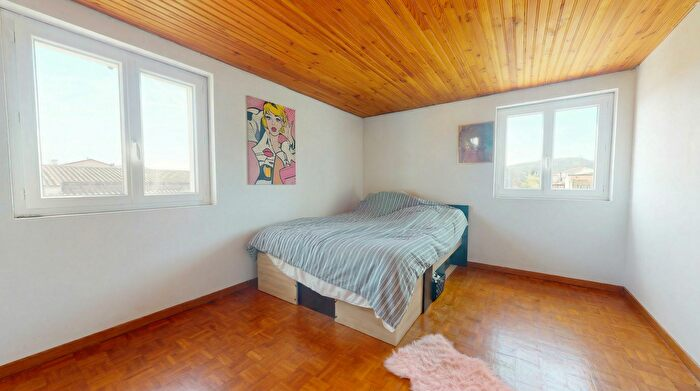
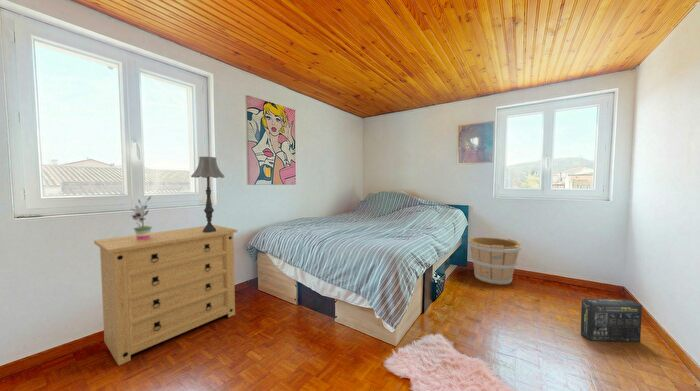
+ potted plant (138, 217)
+ table lamp (208, 194)
+ dresser (174, 281)
+ wooden bucket (493, 259)
+ box (610, 319)
